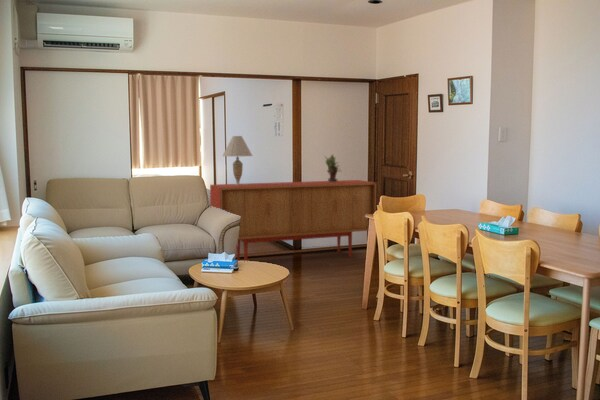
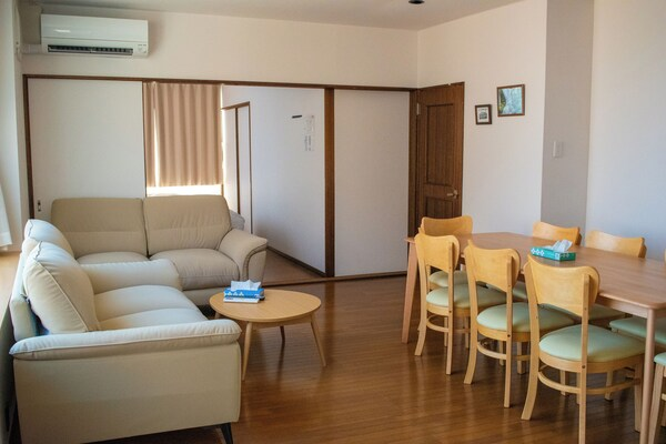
- potted plant (333, 167)
- table lamp (237, 160)
- sideboard (294, 221)
